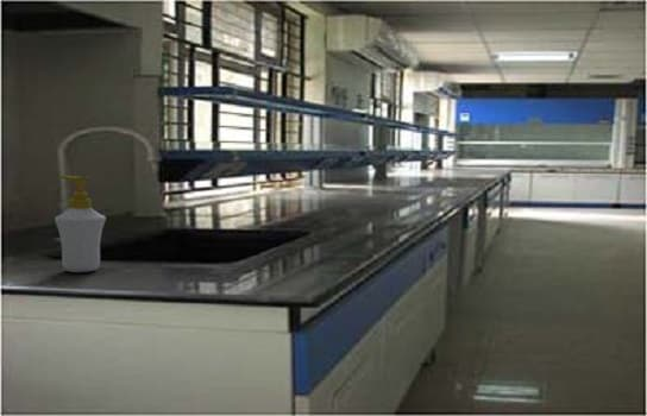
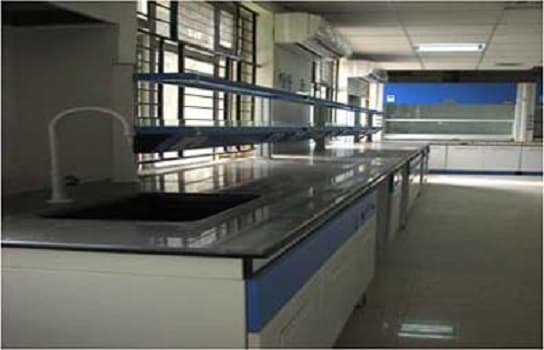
- soap bottle (80, 222)
